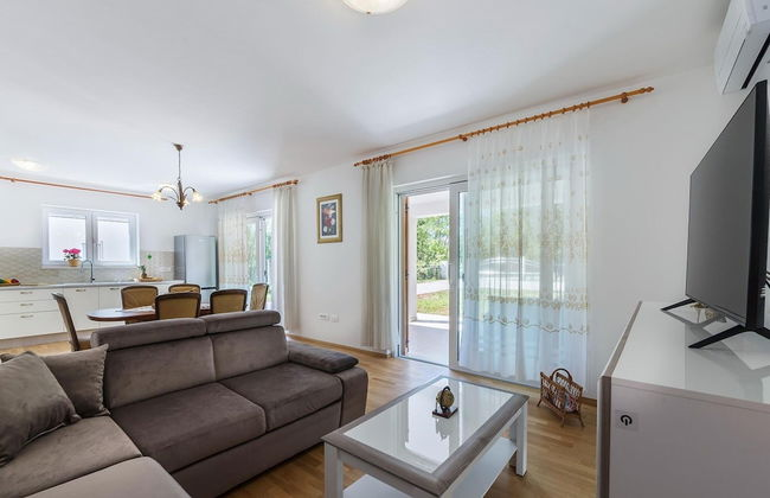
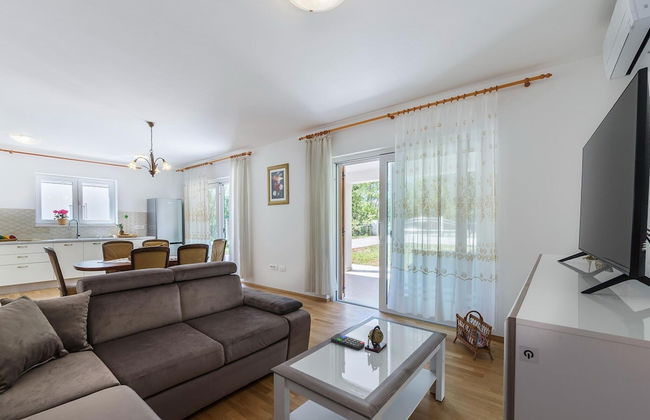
+ remote control (347, 341)
